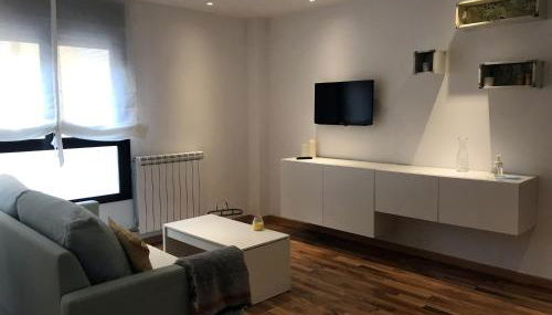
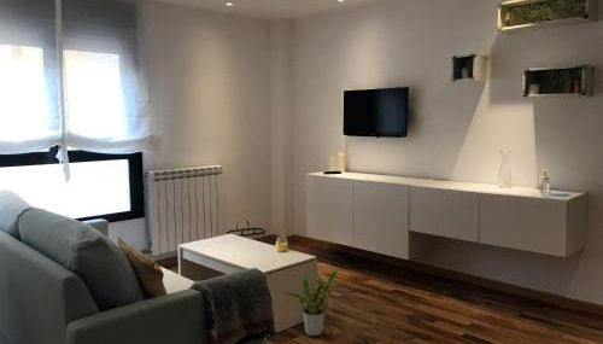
+ potted plant (318, 303)
